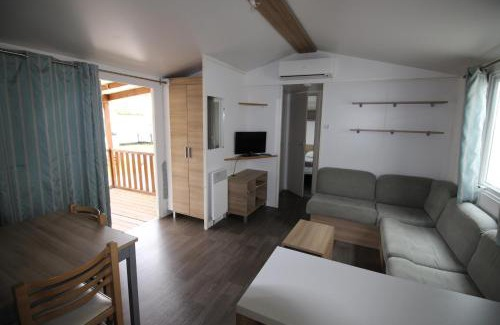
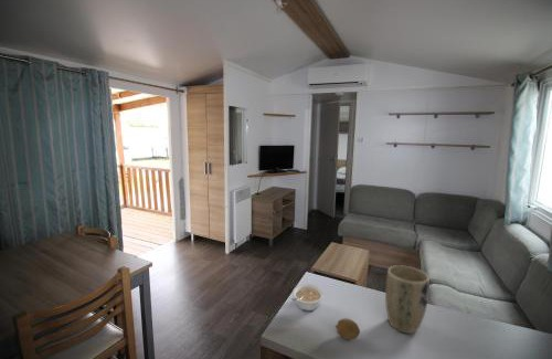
+ fruit (347, 328)
+ plant pot (405, 299)
+ legume (307, 297)
